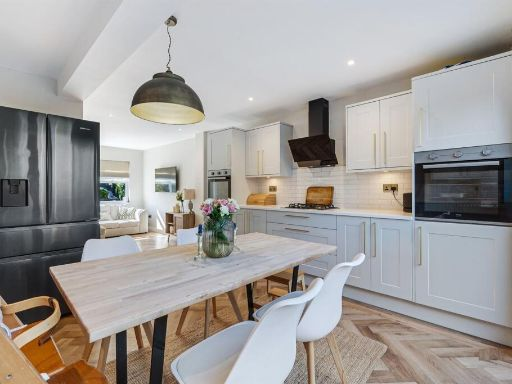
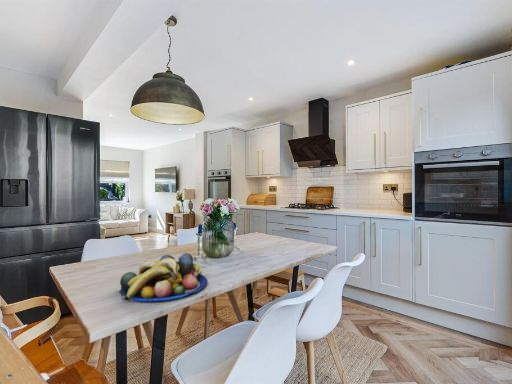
+ fruit bowl (166, 271)
